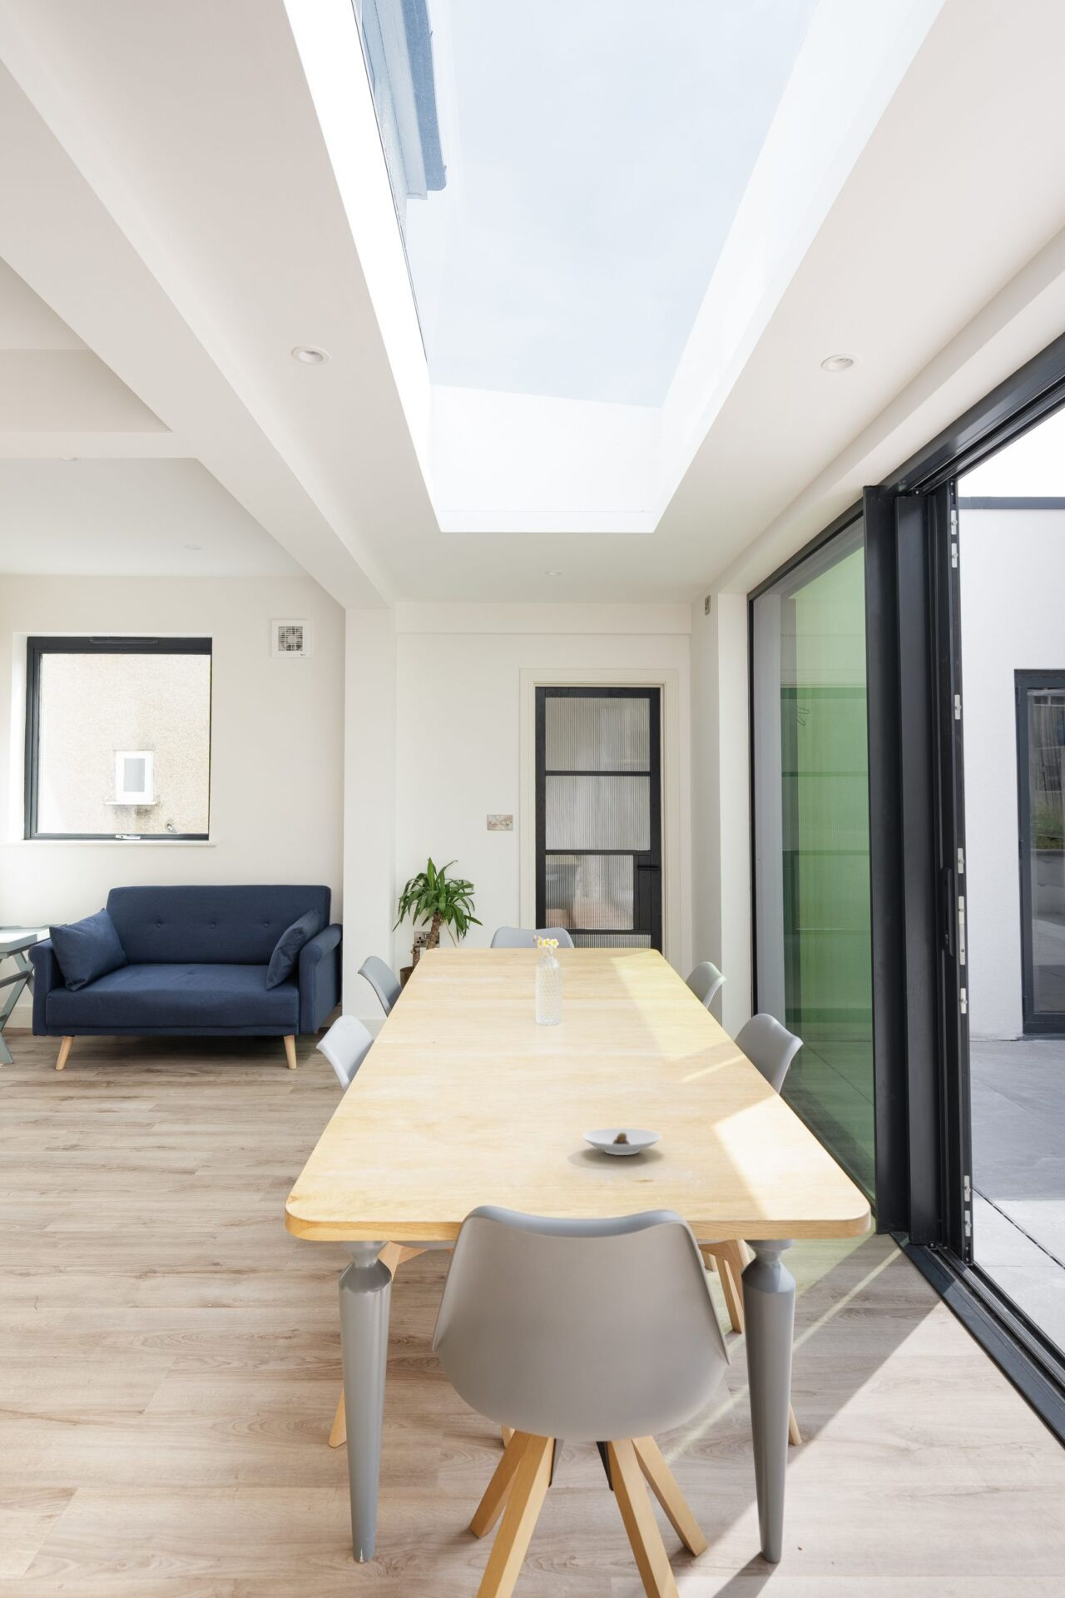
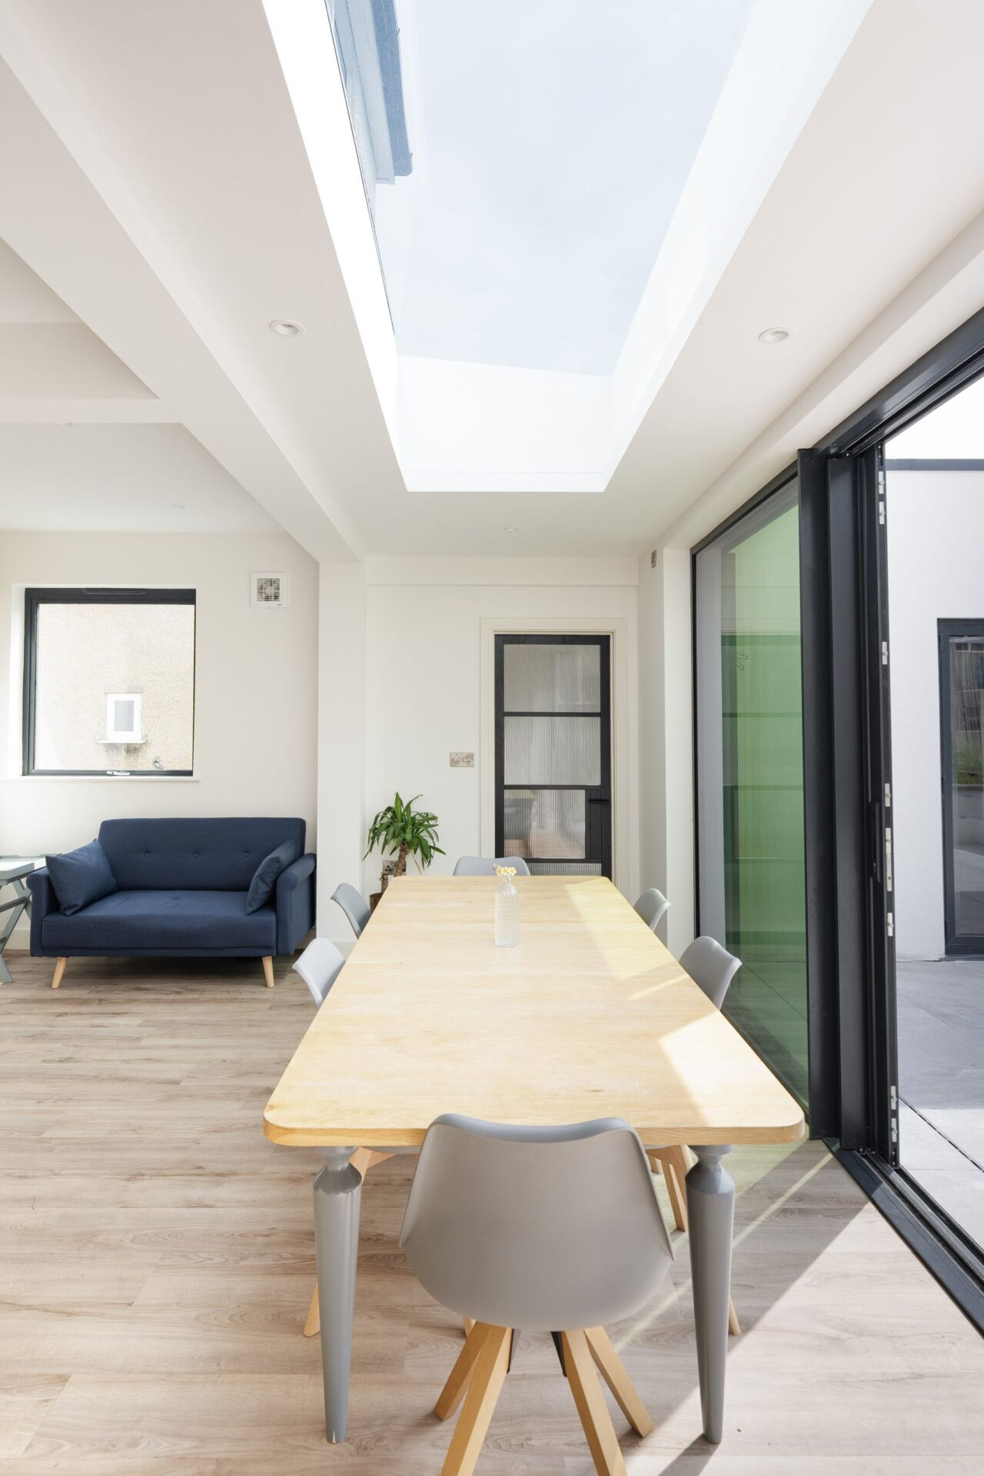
- saucer (622, 1141)
